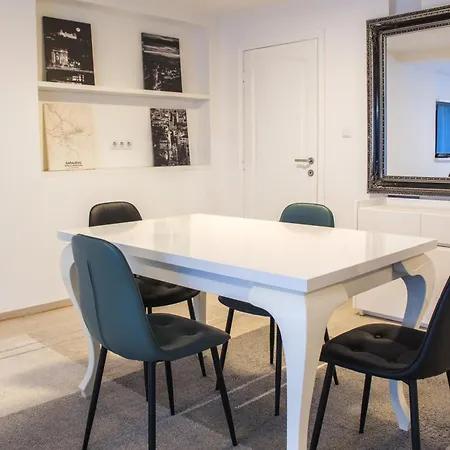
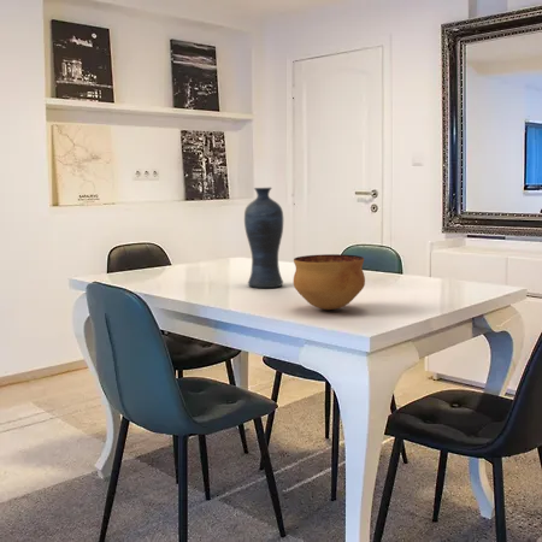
+ bowl (329, 283)
+ vase (264, 236)
